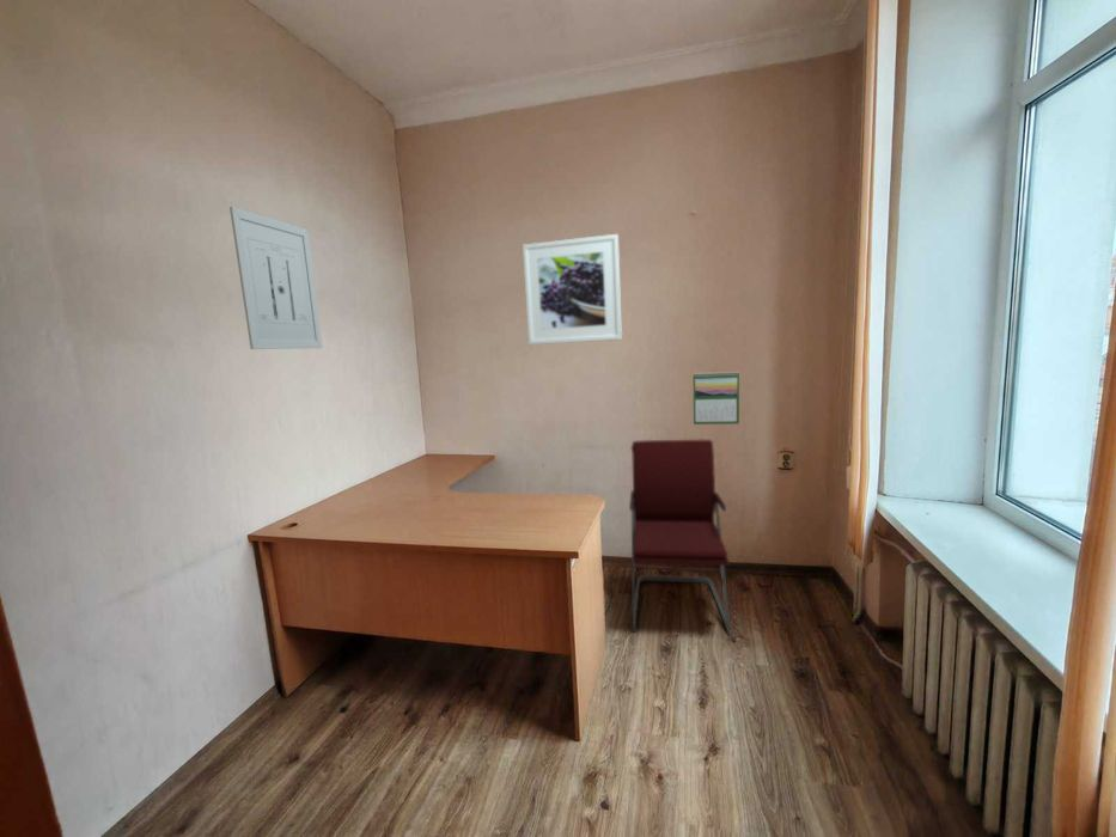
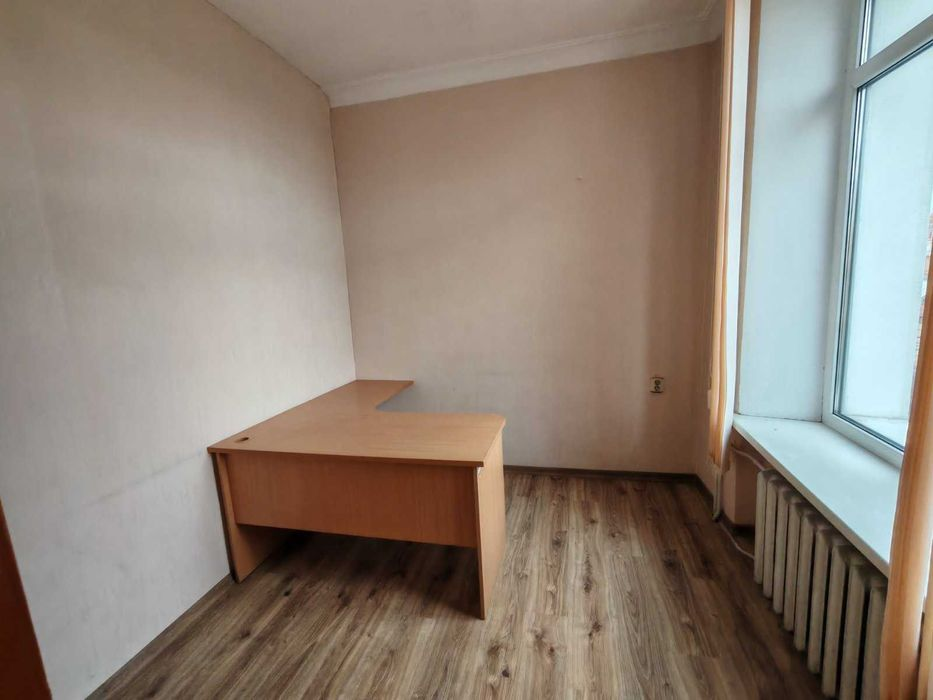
- wall art (281, 285)
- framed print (572, 292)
- office chair (676, 529)
- calendar (715, 397)
